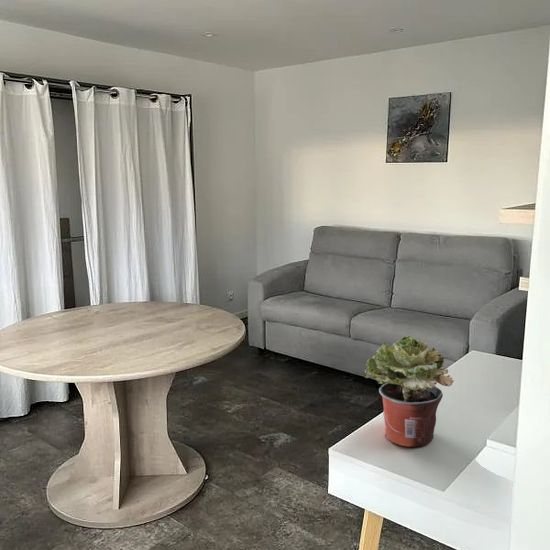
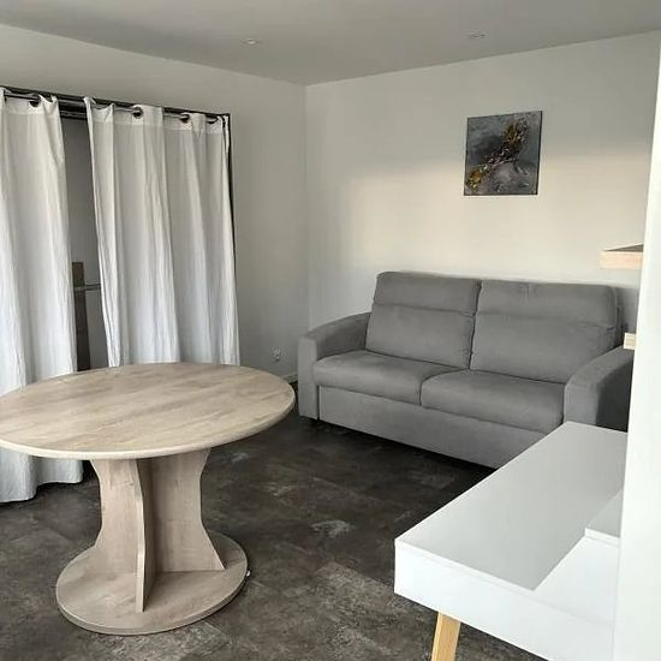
- potted plant (406, 388)
